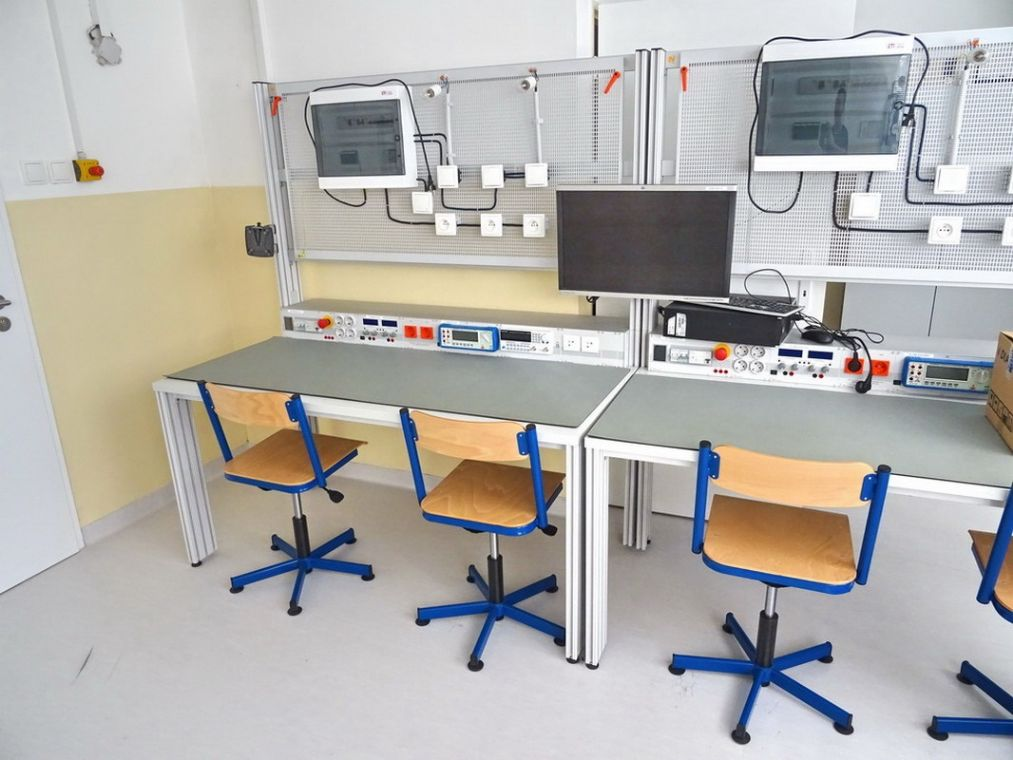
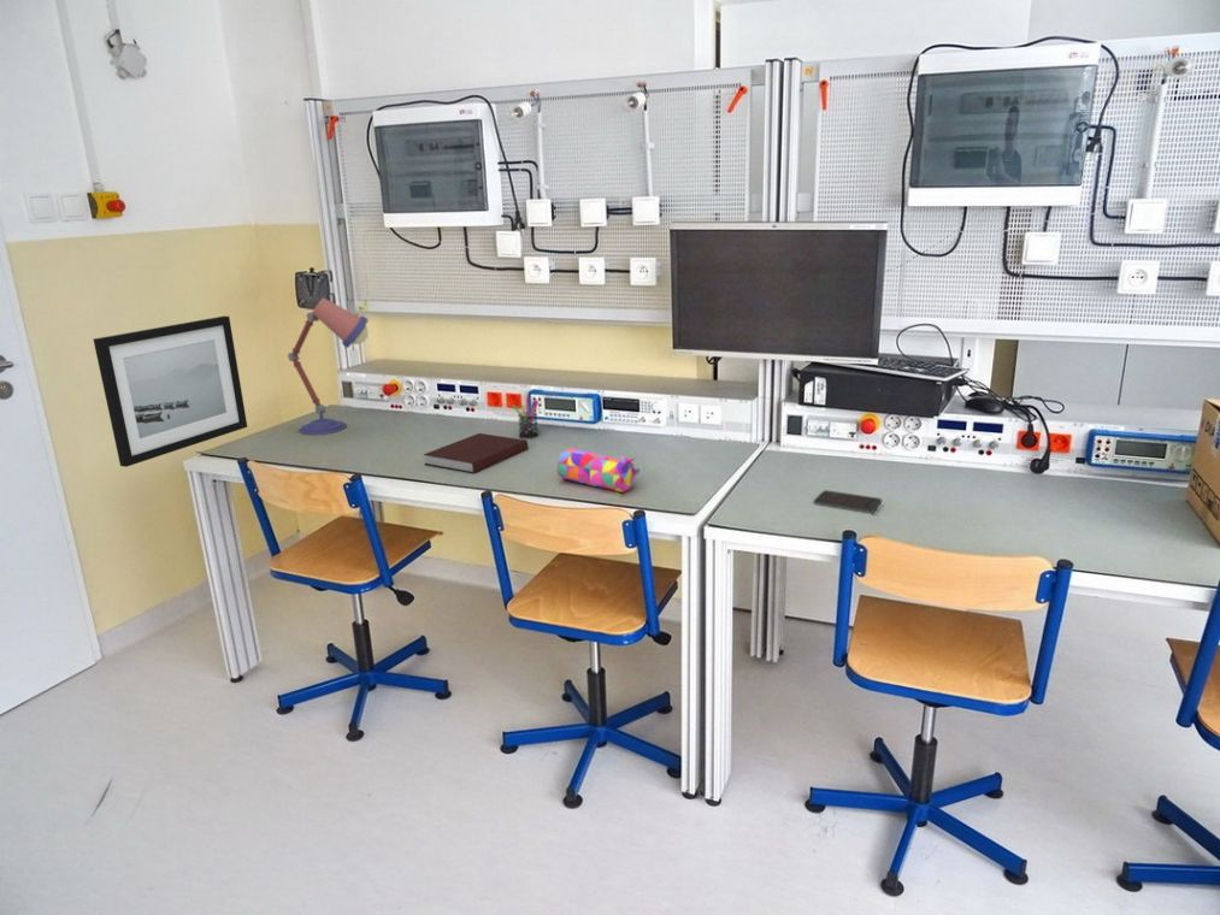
+ notebook (477, 451)
+ pen holder (525, 417)
+ calculator (847, 501)
+ desk lamp (346, 347)
+ pencil case (596, 468)
+ wall art (177, 386)
